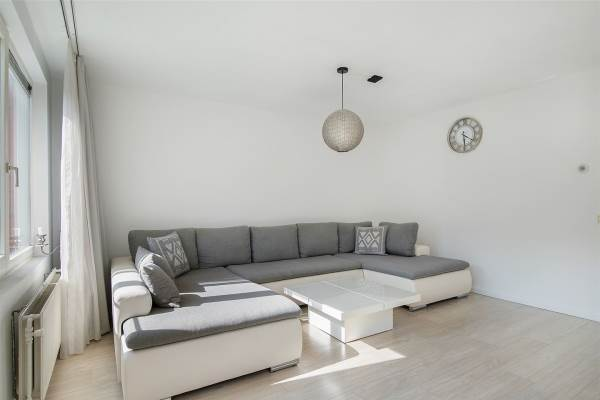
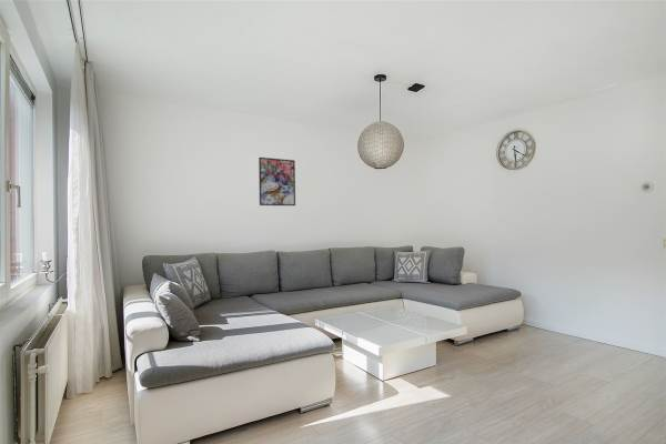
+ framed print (278, 182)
